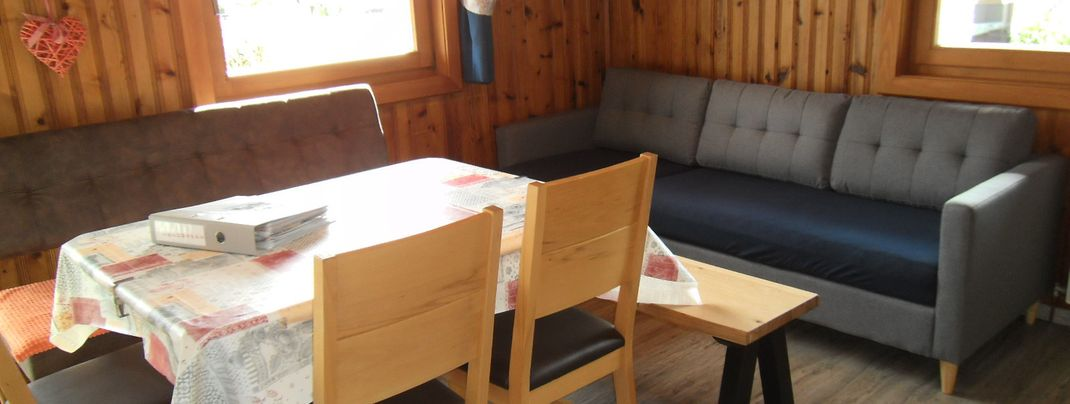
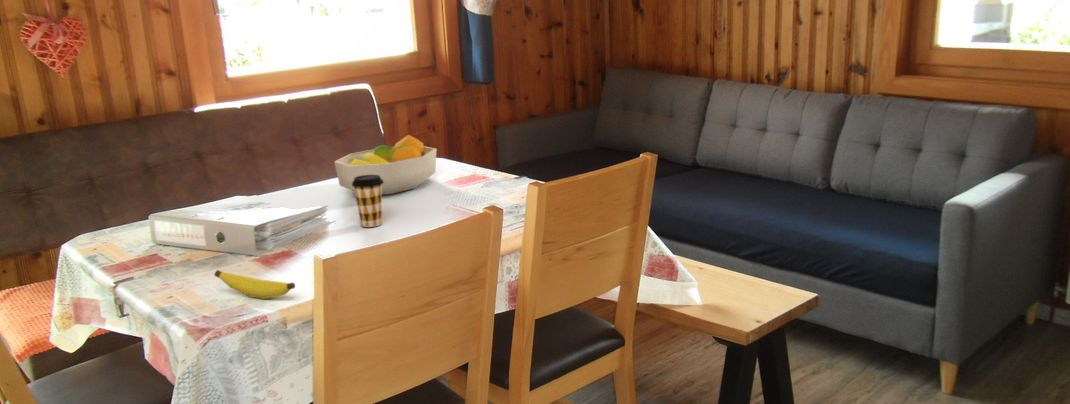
+ coffee cup (369, 200)
+ banana (258, 284)
+ fruit bowl (387, 163)
